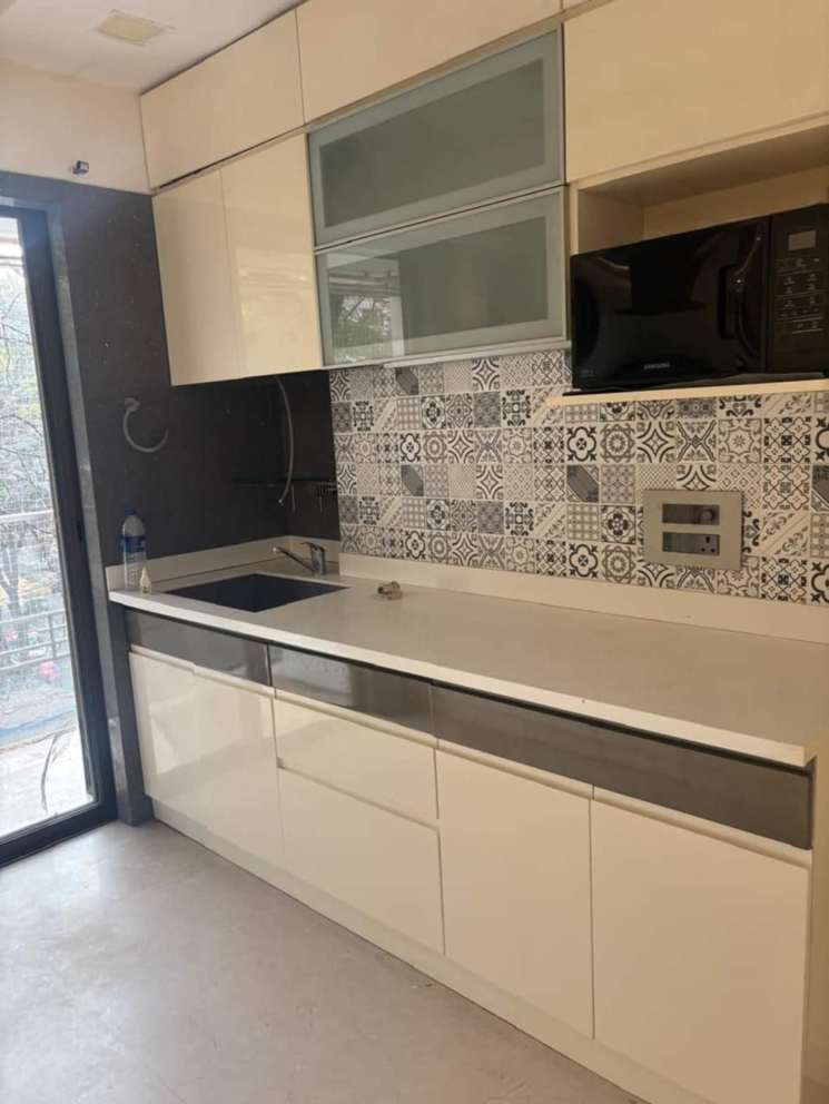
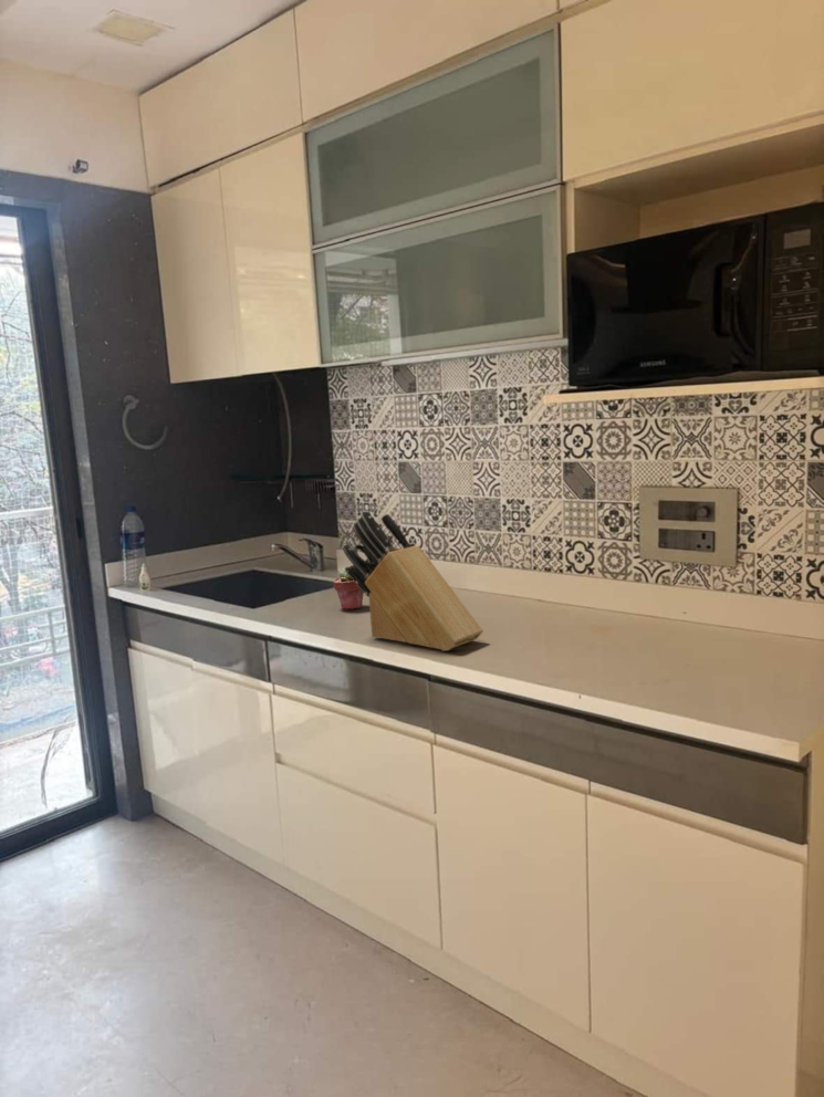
+ knife block (408, 574)
+ potted succulent (350, 586)
